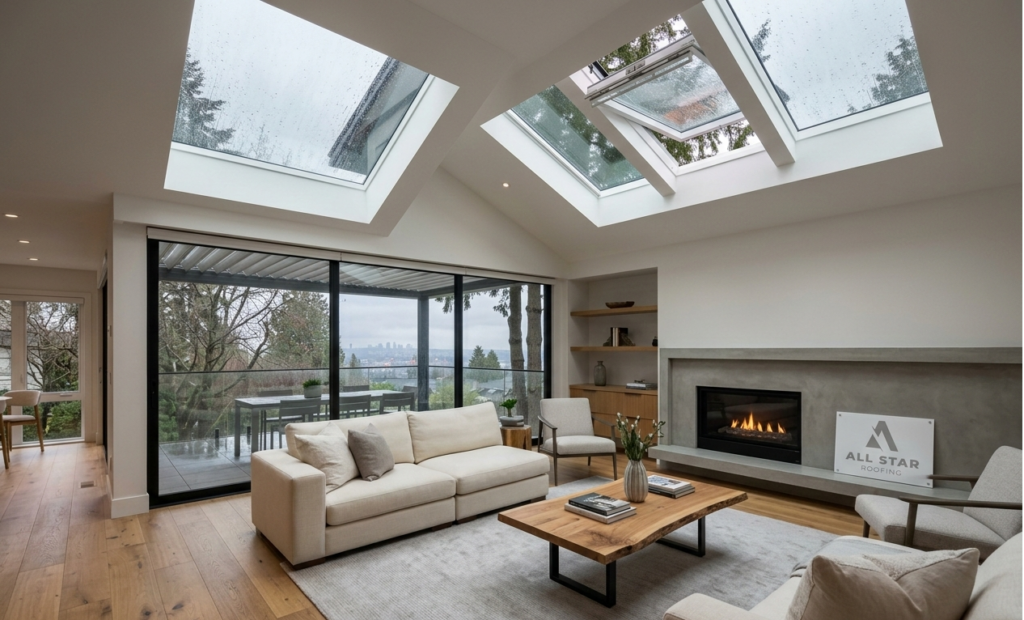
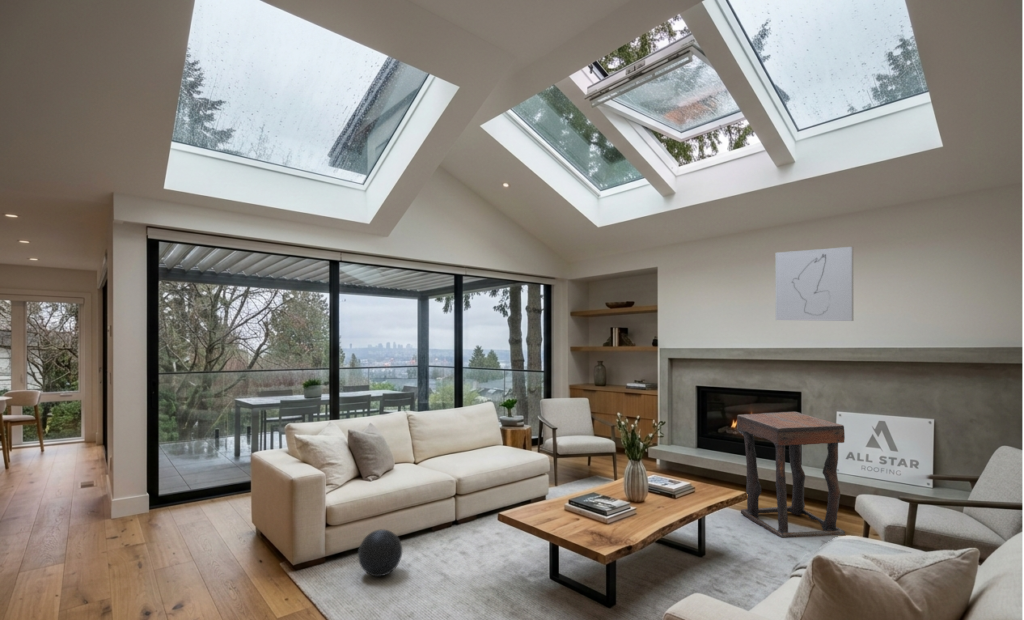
+ side table (791, 470)
+ ball (380, 552)
+ wall art (812, 285)
